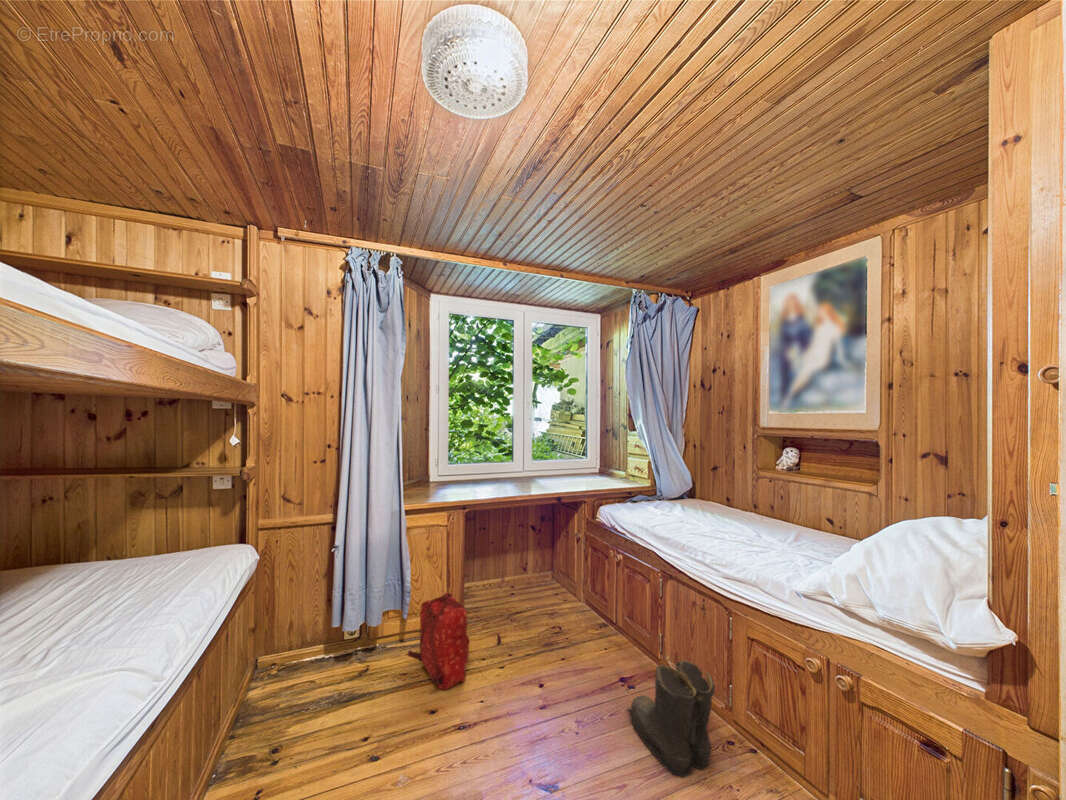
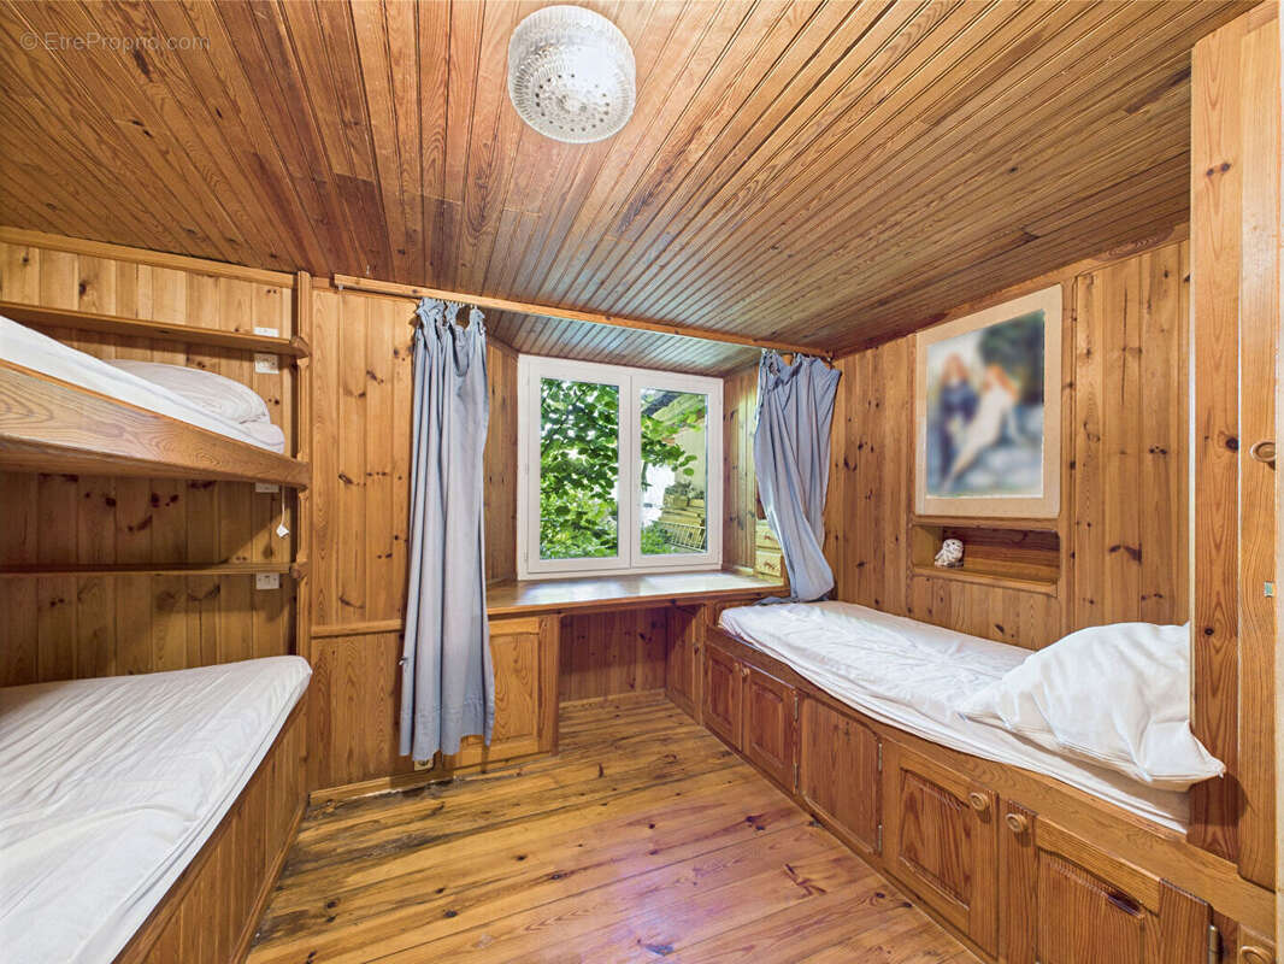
- backpack (439, 636)
- boots (670, 699)
